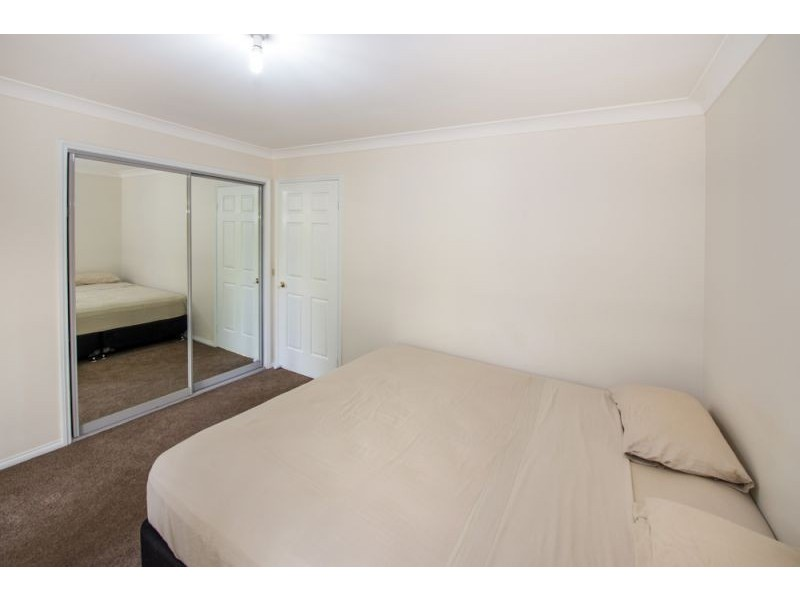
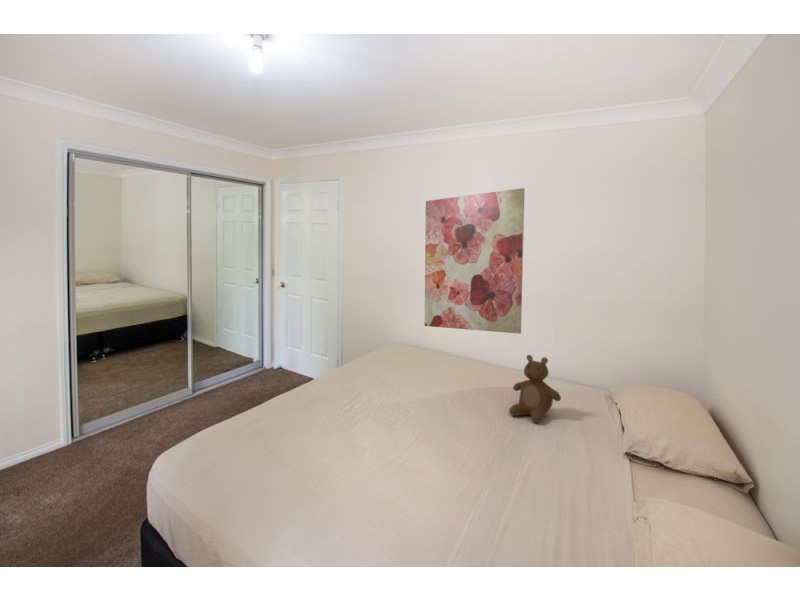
+ teddy bear (532, 386)
+ wall art (470, 263)
